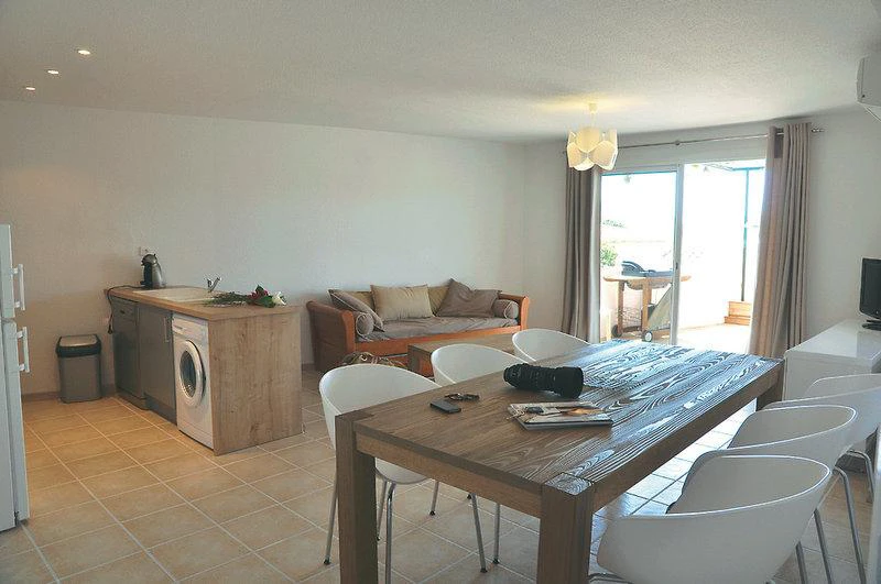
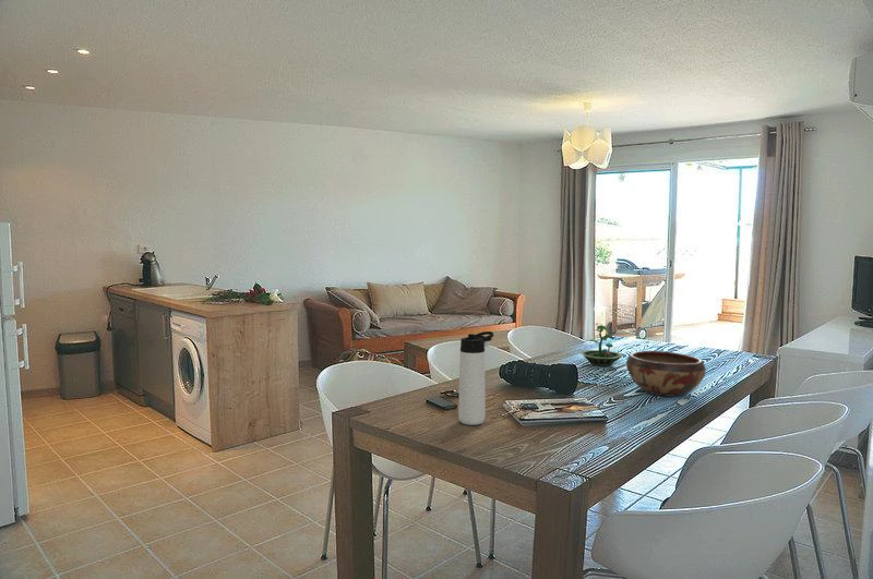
+ thermos bottle (476, 376)
+ decorative bowl (665, 374)
+ terrarium (601, 330)
